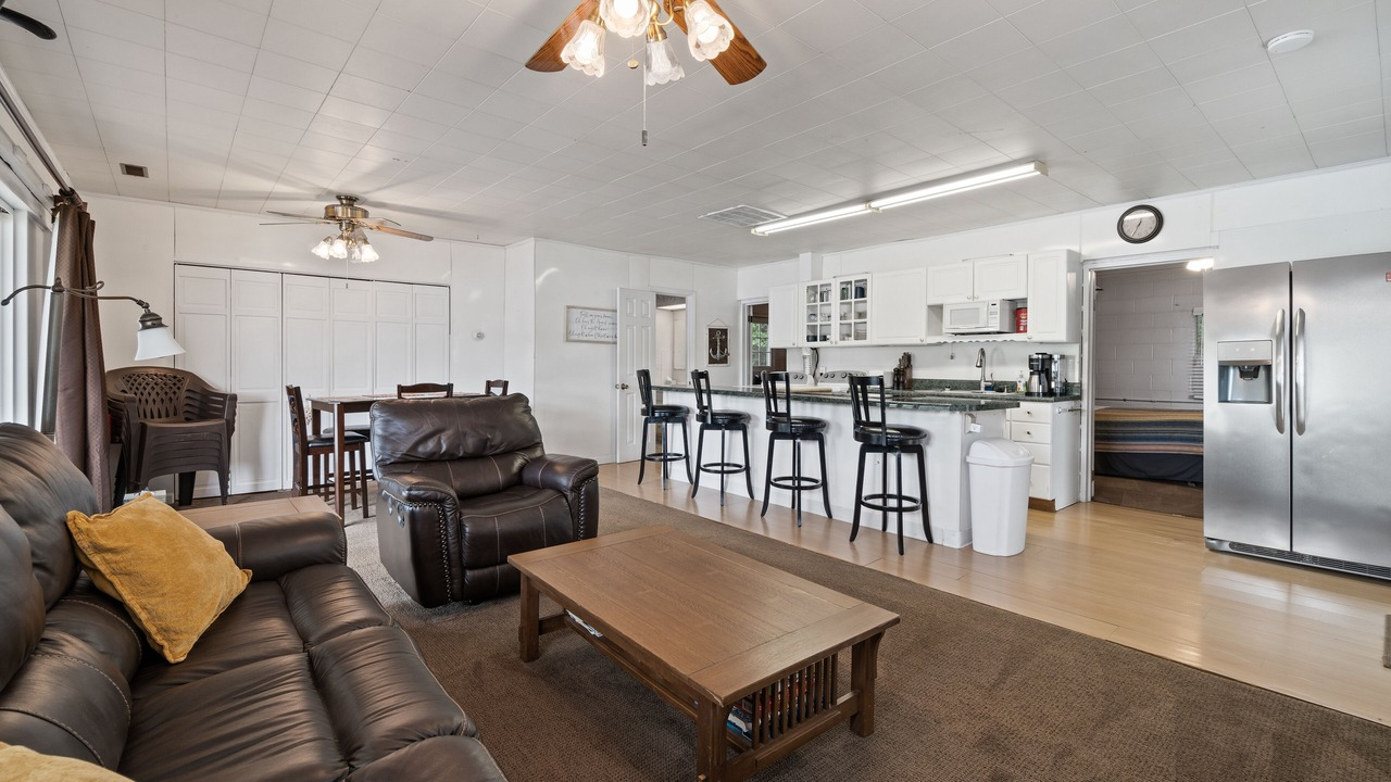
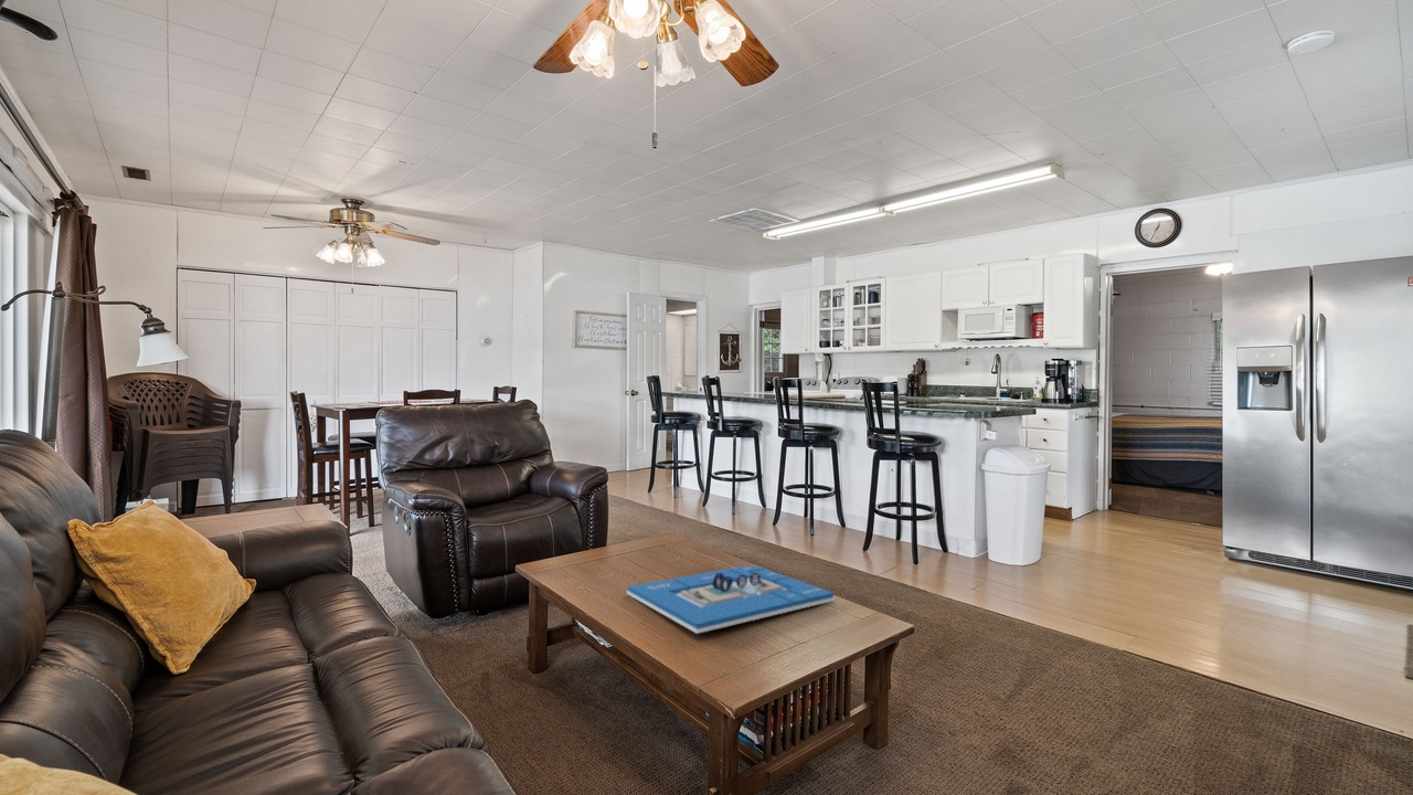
+ architectural model (729, 586)
